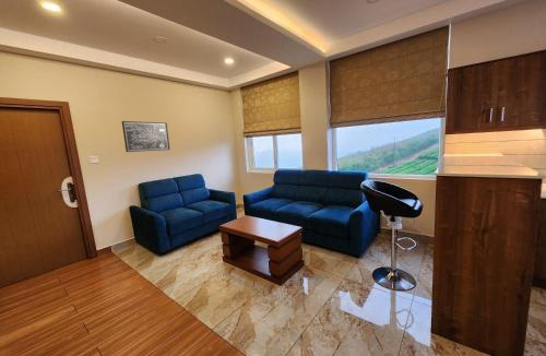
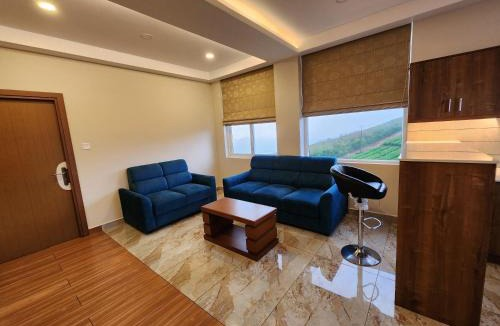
- wall art (147, 137)
